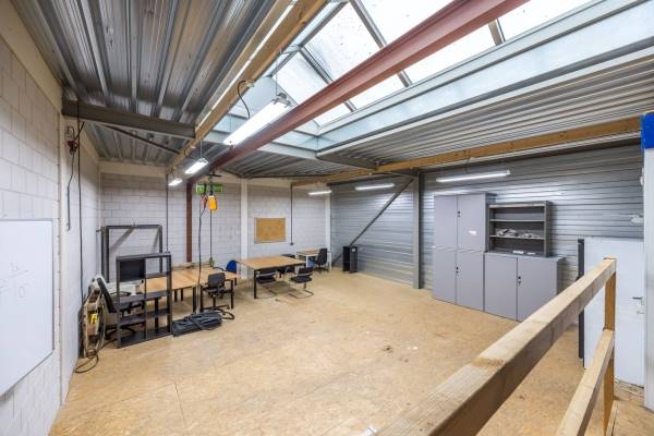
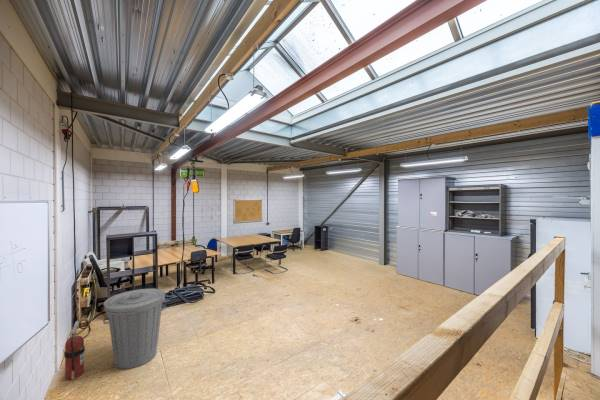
+ trash can (136, 325)
+ fire extinguisher (74, 350)
